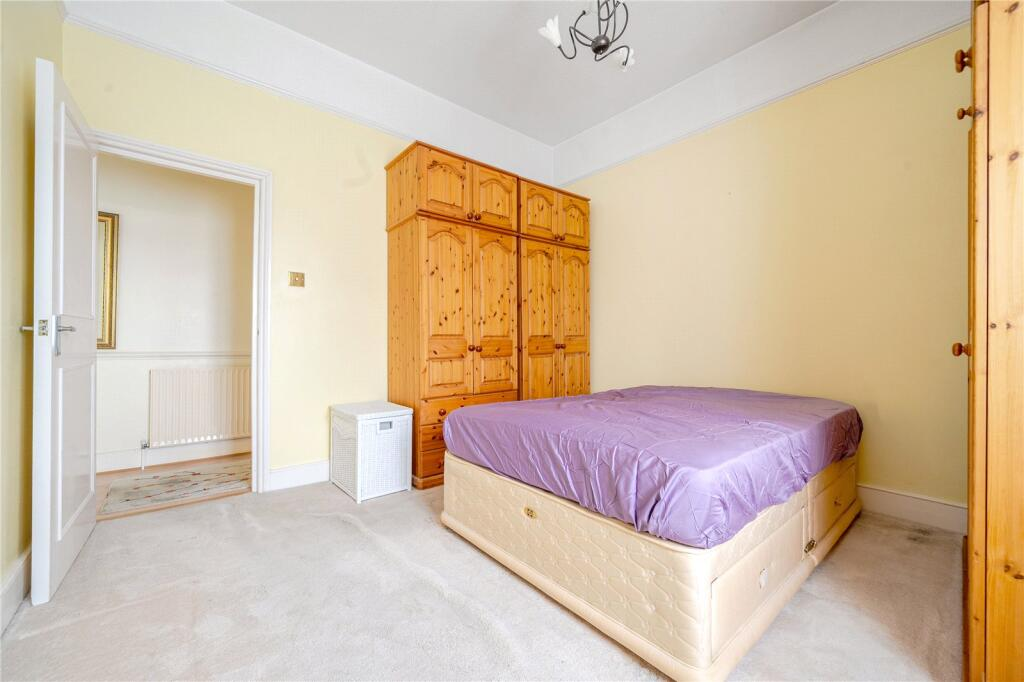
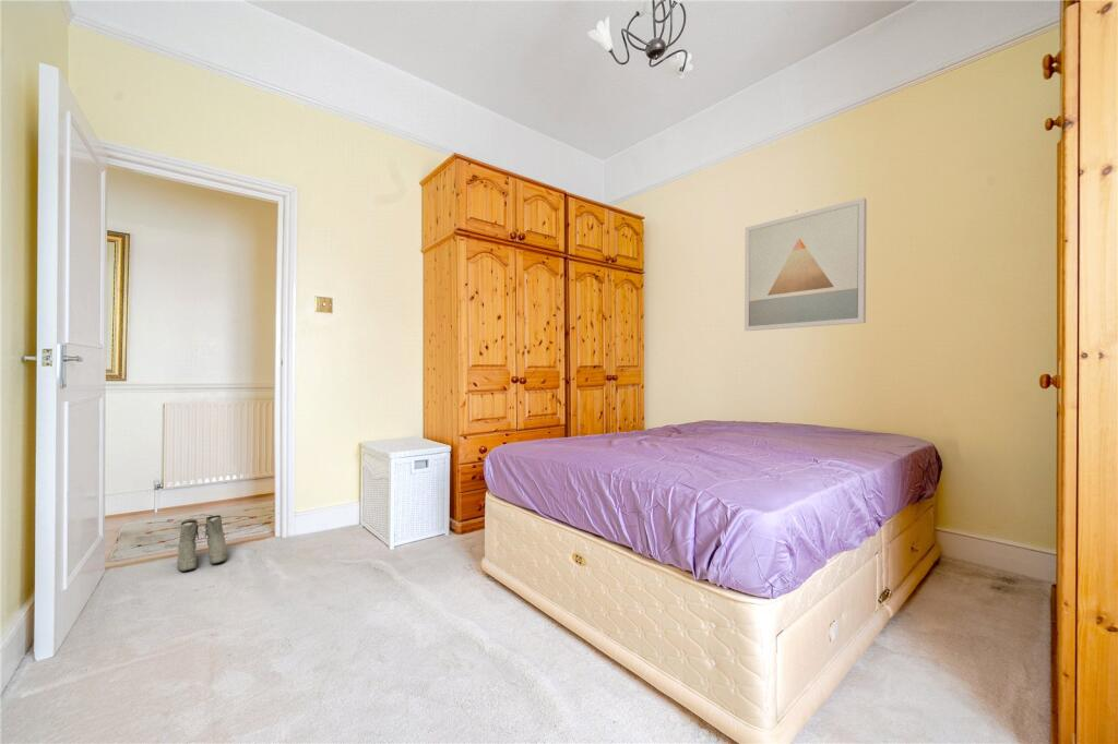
+ wall art (799, 271)
+ boots (205, 538)
